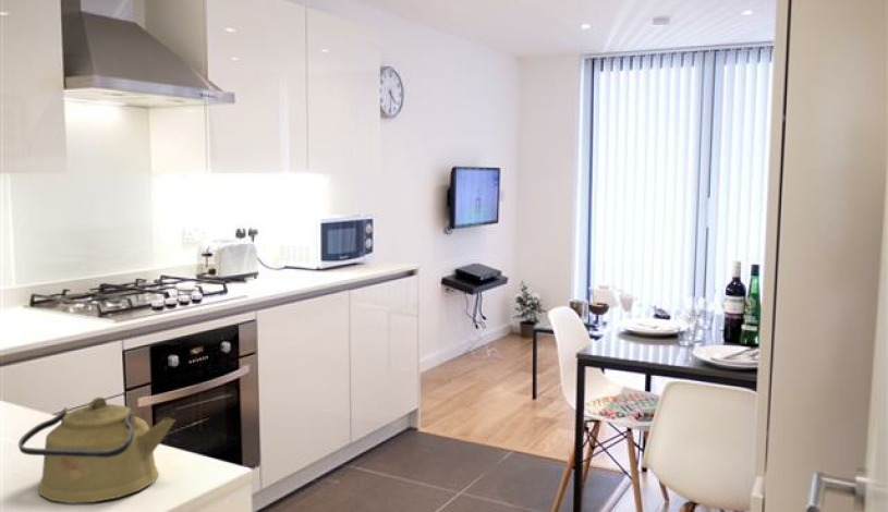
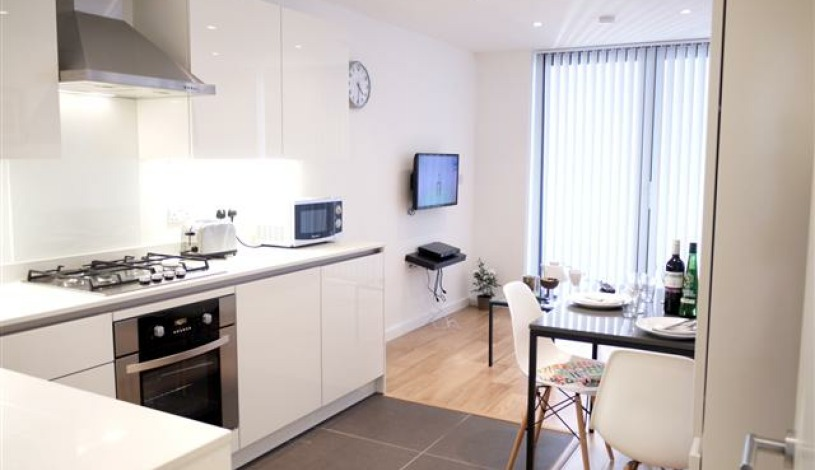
- kettle (109, 440)
